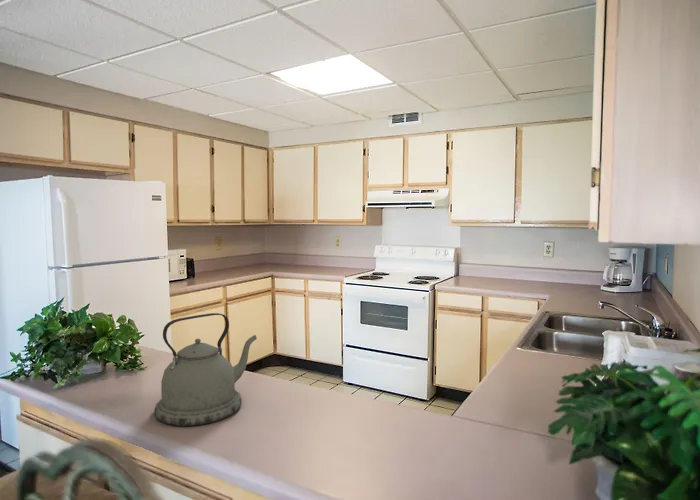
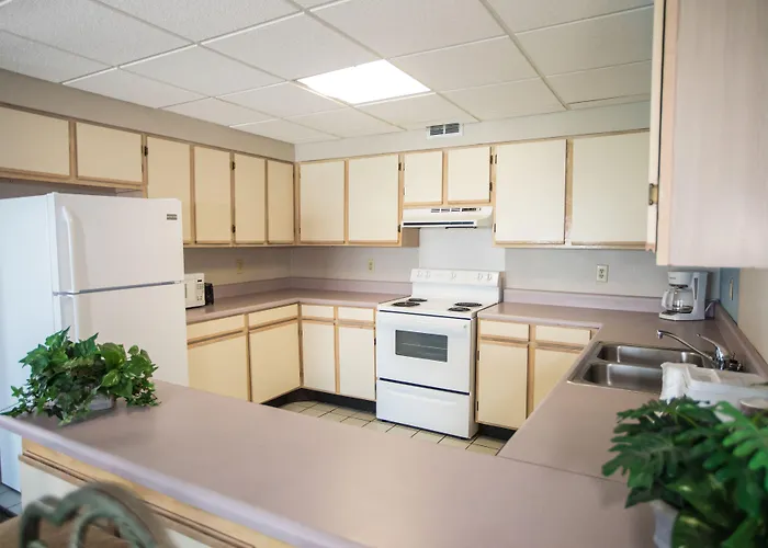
- kettle (202, 360)
